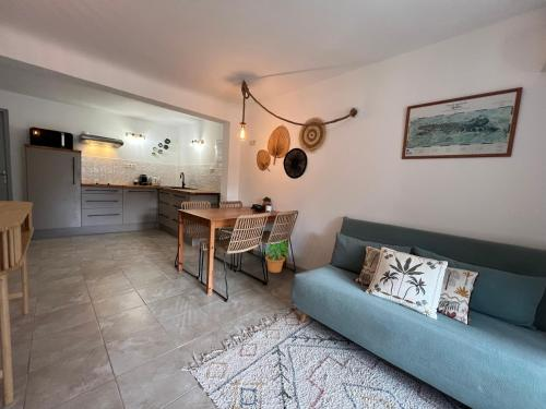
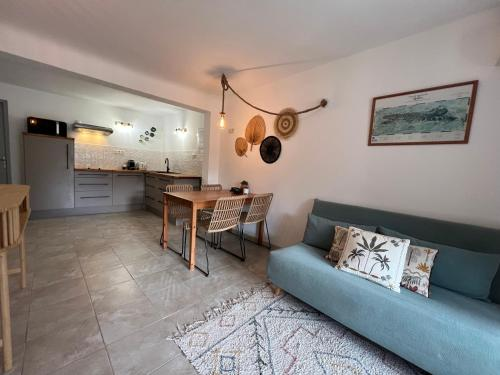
- potted plant (275, 252)
